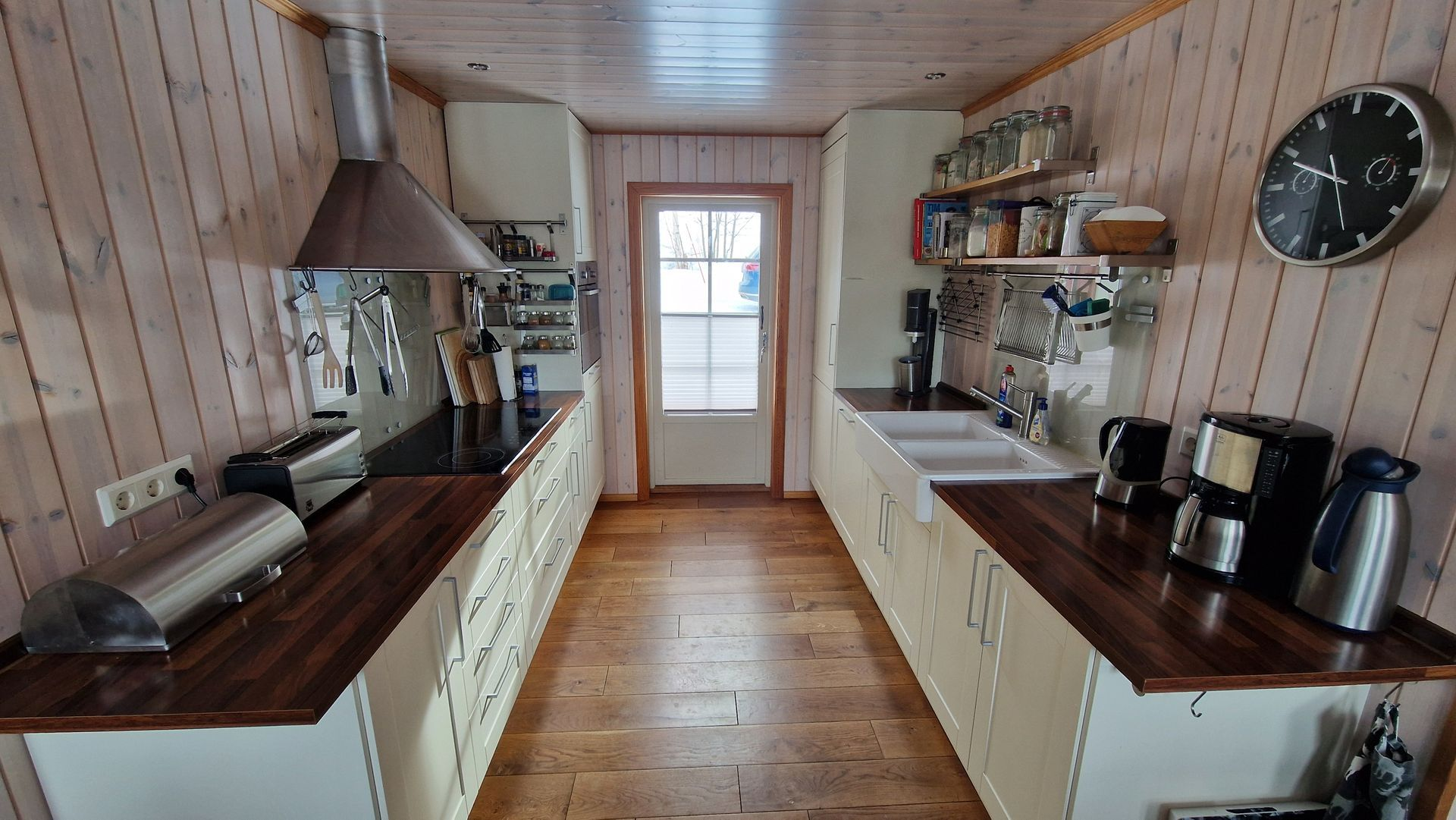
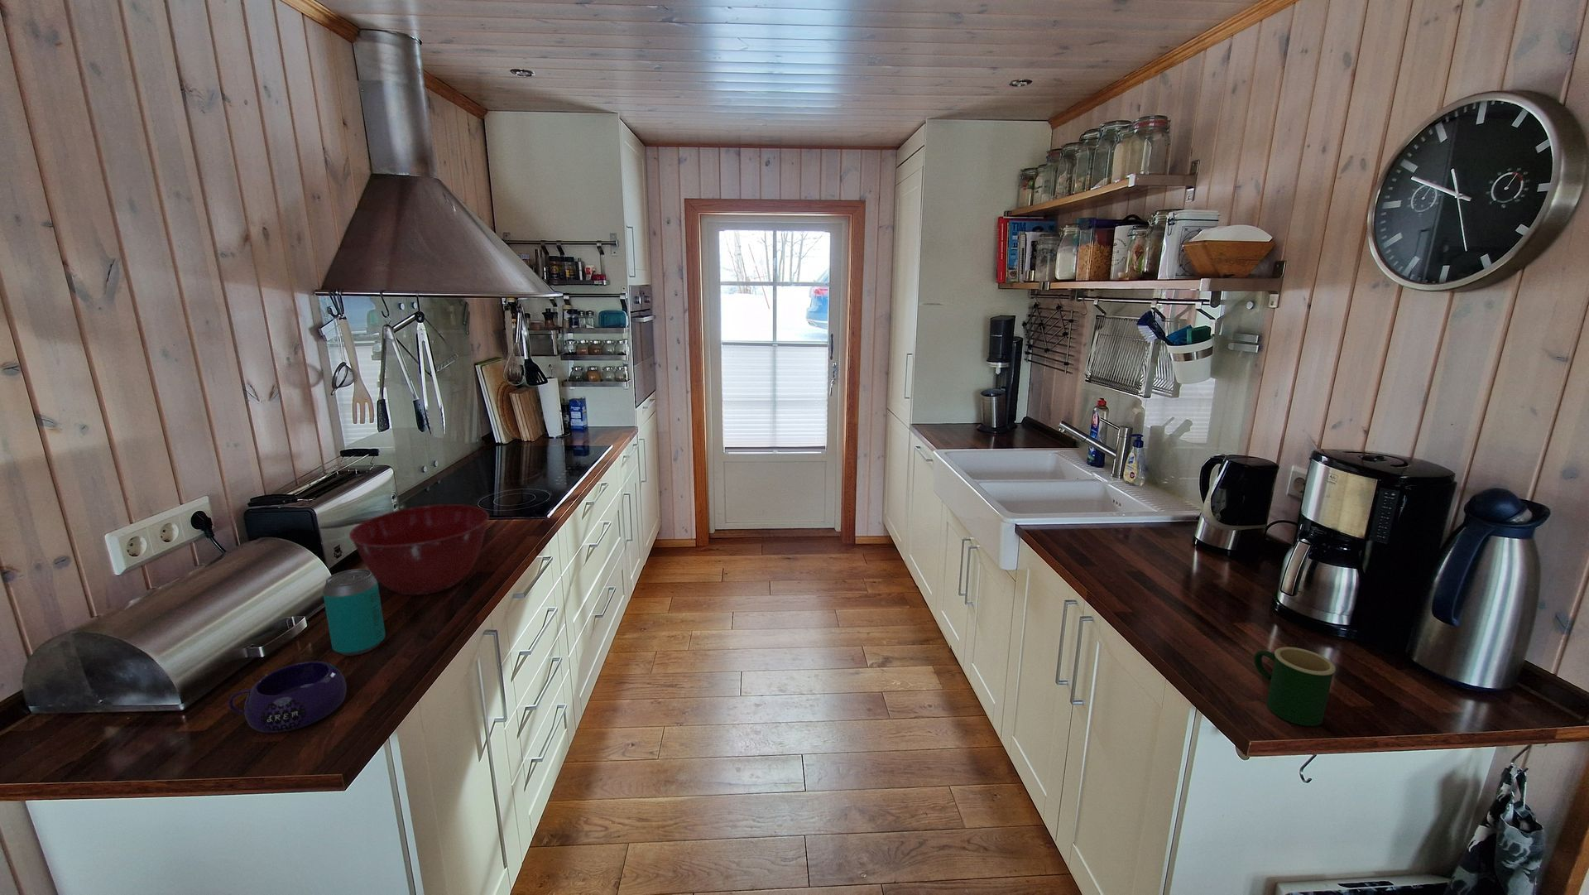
+ bowl (288, 695)
+ beverage can (355, 612)
+ mug (1288, 679)
+ mixing bowl (426, 553)
